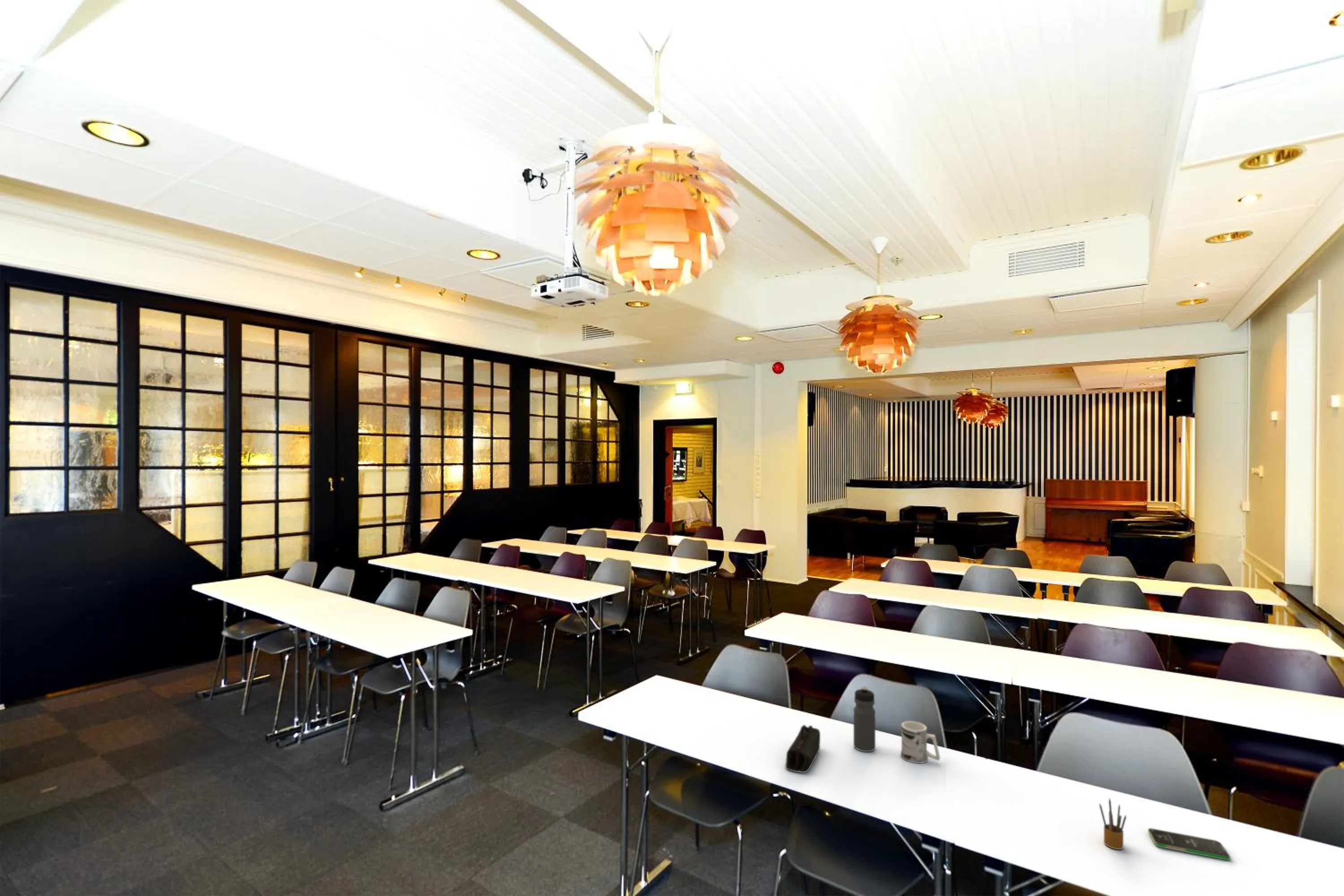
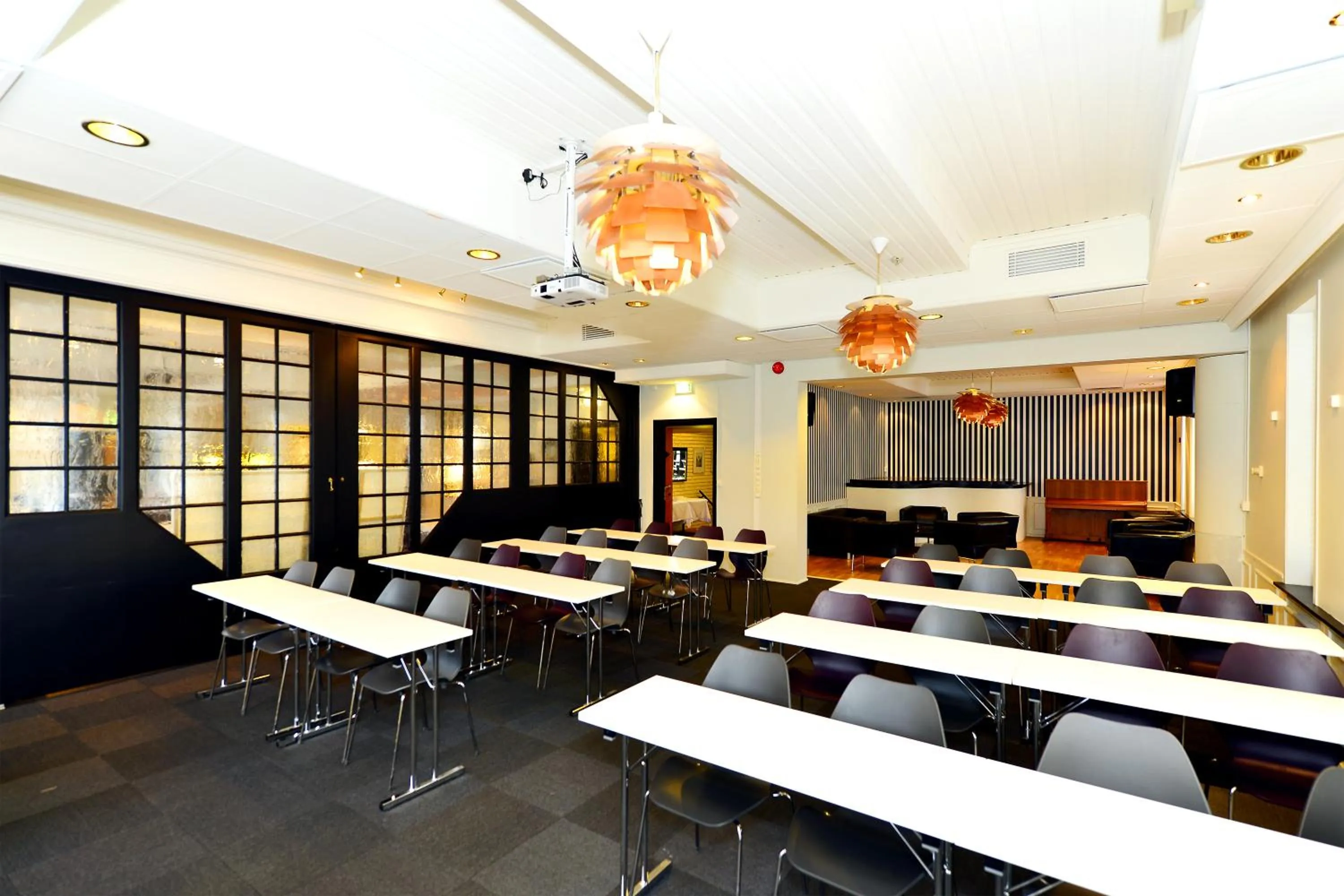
- pencil case (804, 742)
- pencil box (1112, 823)
- smartphone (1188, 844)
- water bottle (864, 717)
- mug (920, 743)
